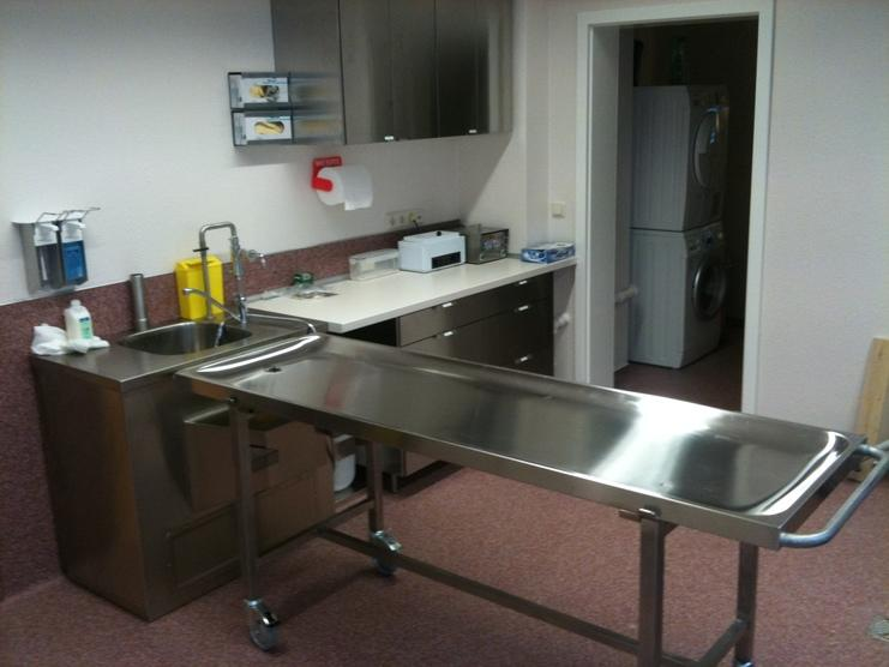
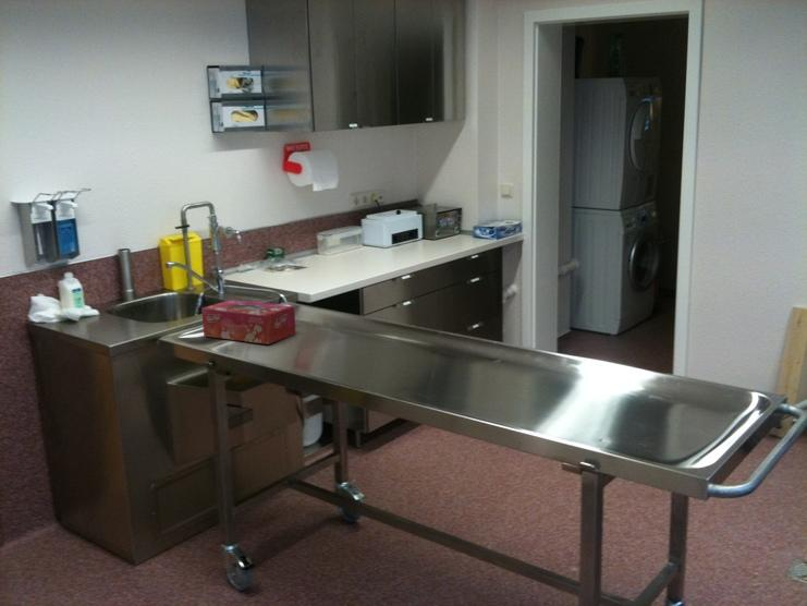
+ tissue box (248, 320)
